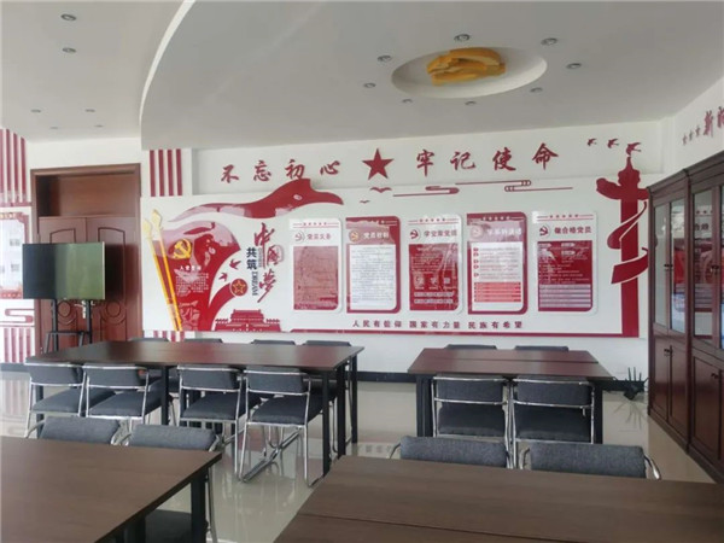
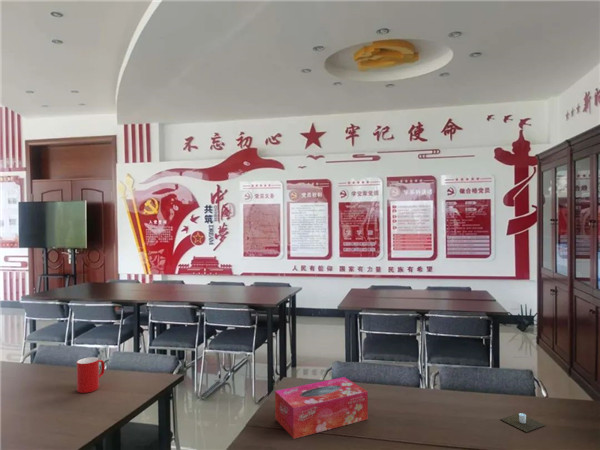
+ cup (92, 373)
+ tissue box (321, 405)
+ cup (522, 418)
